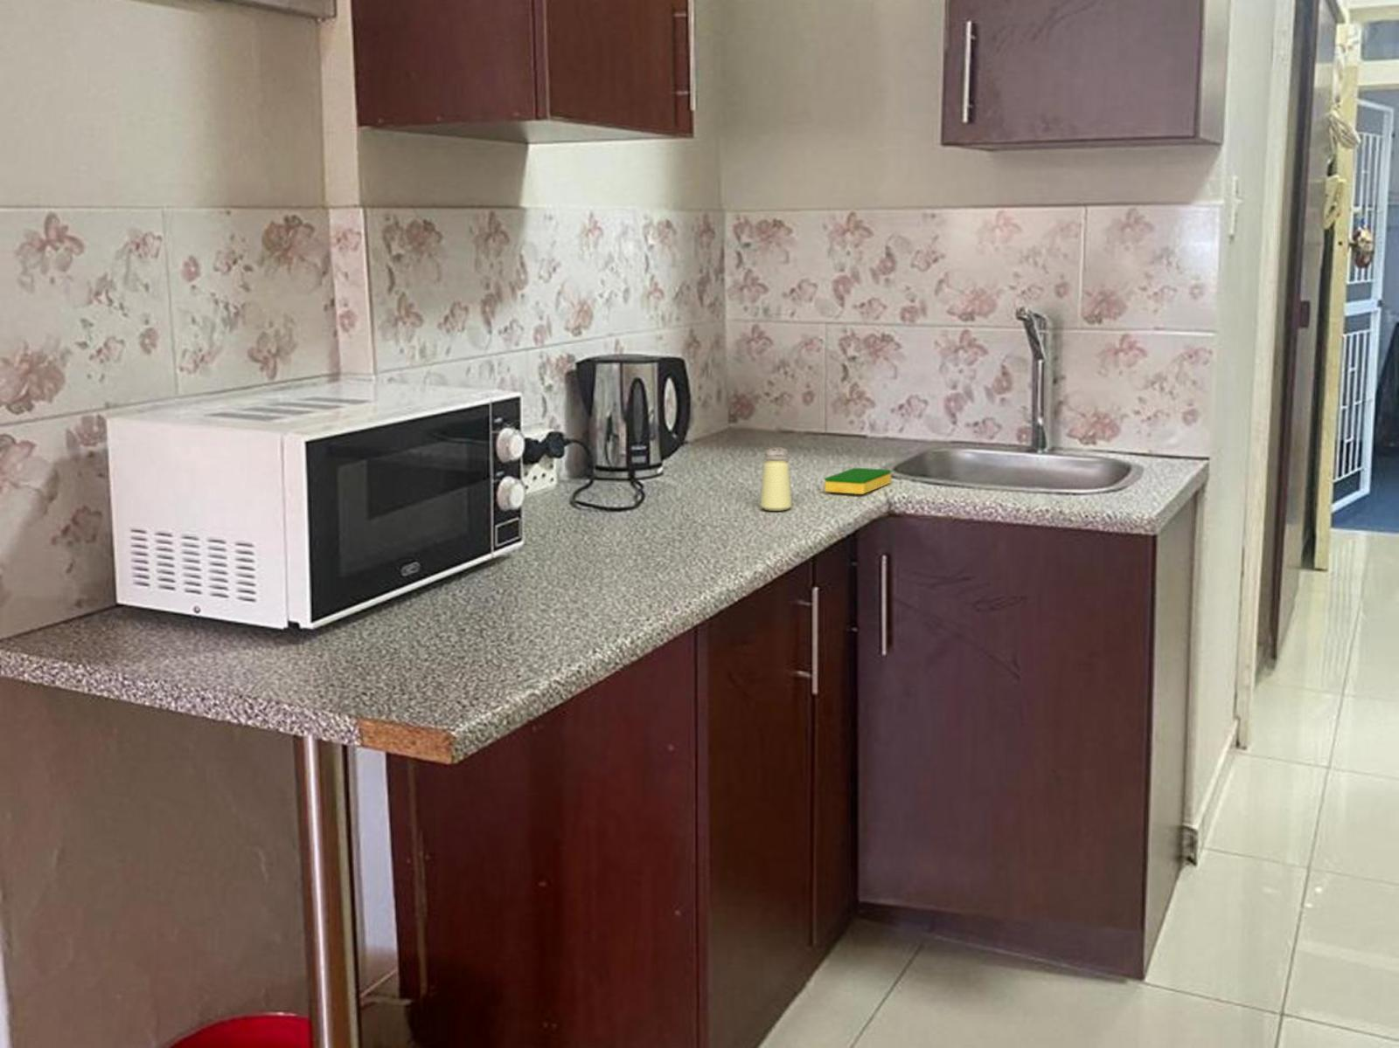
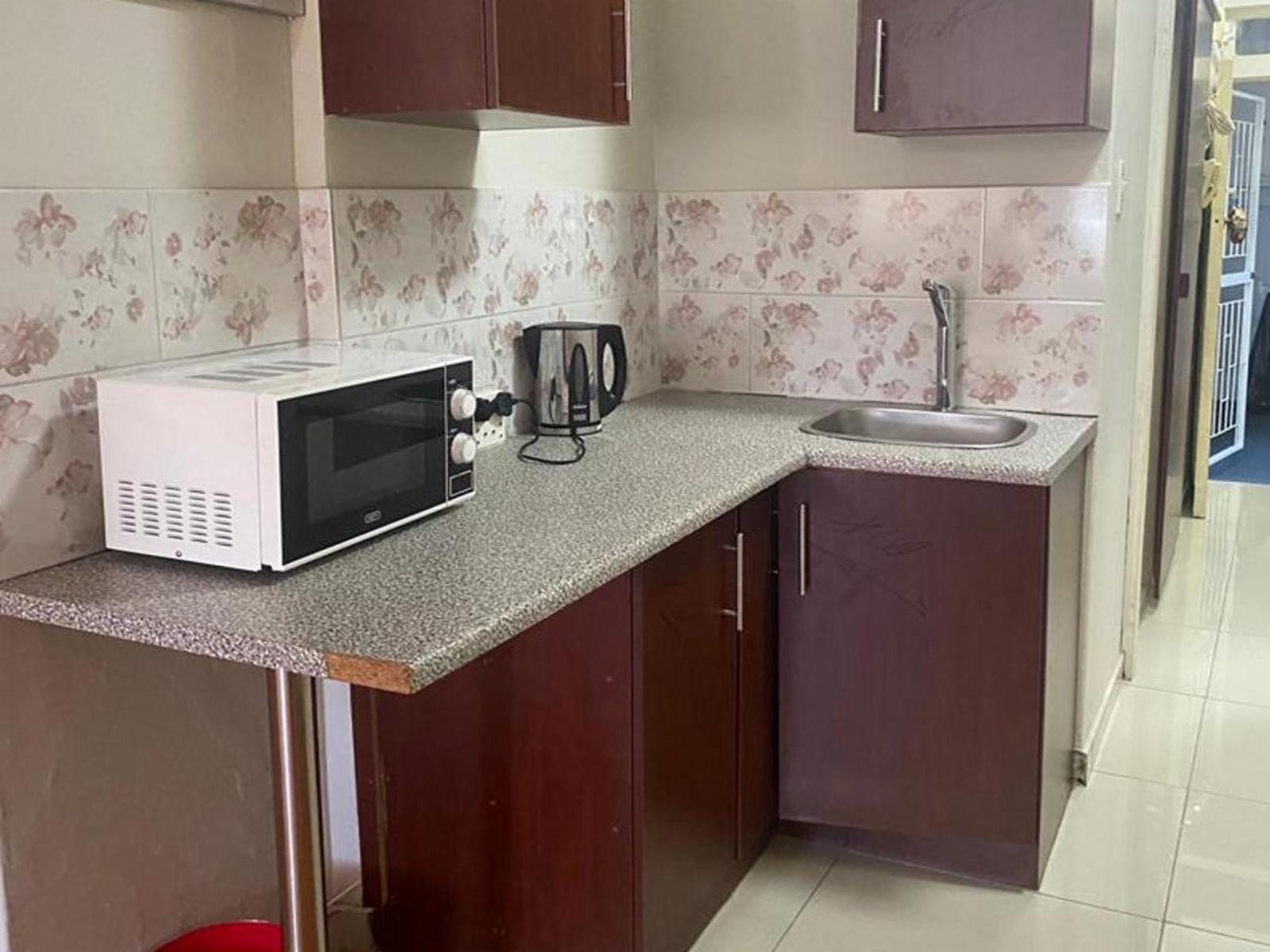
- saltshaker (776, 478)
- dish sponge (858, 480)
